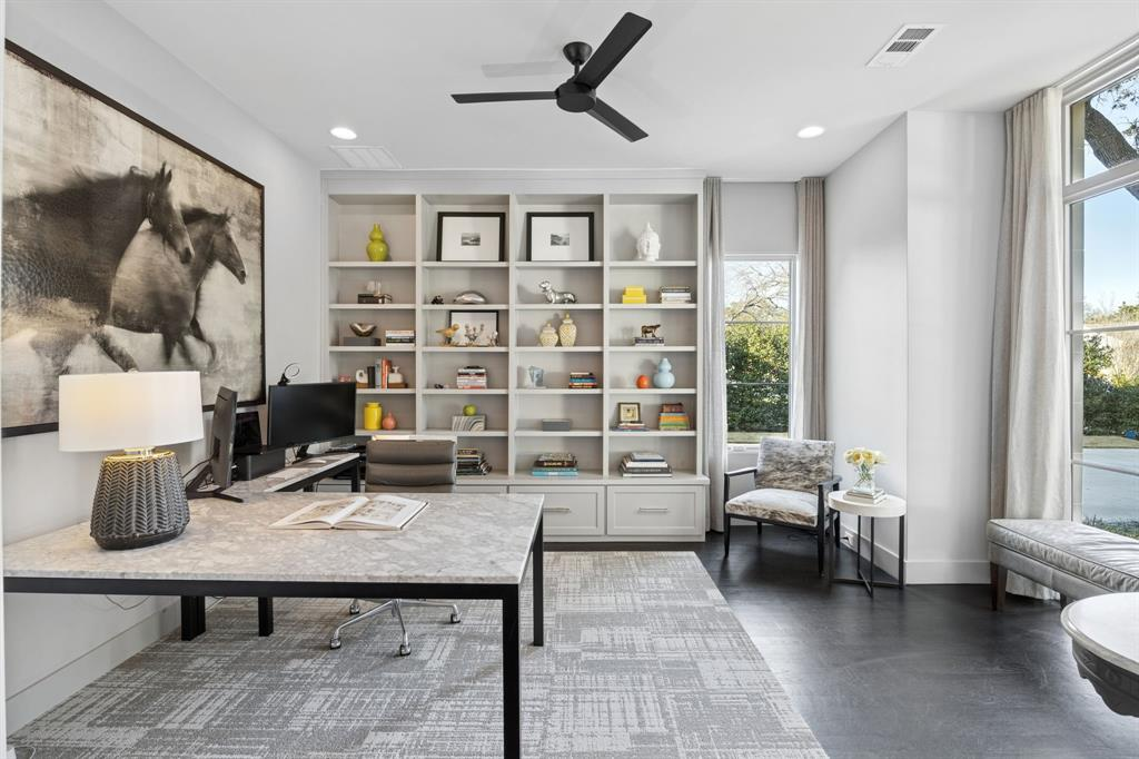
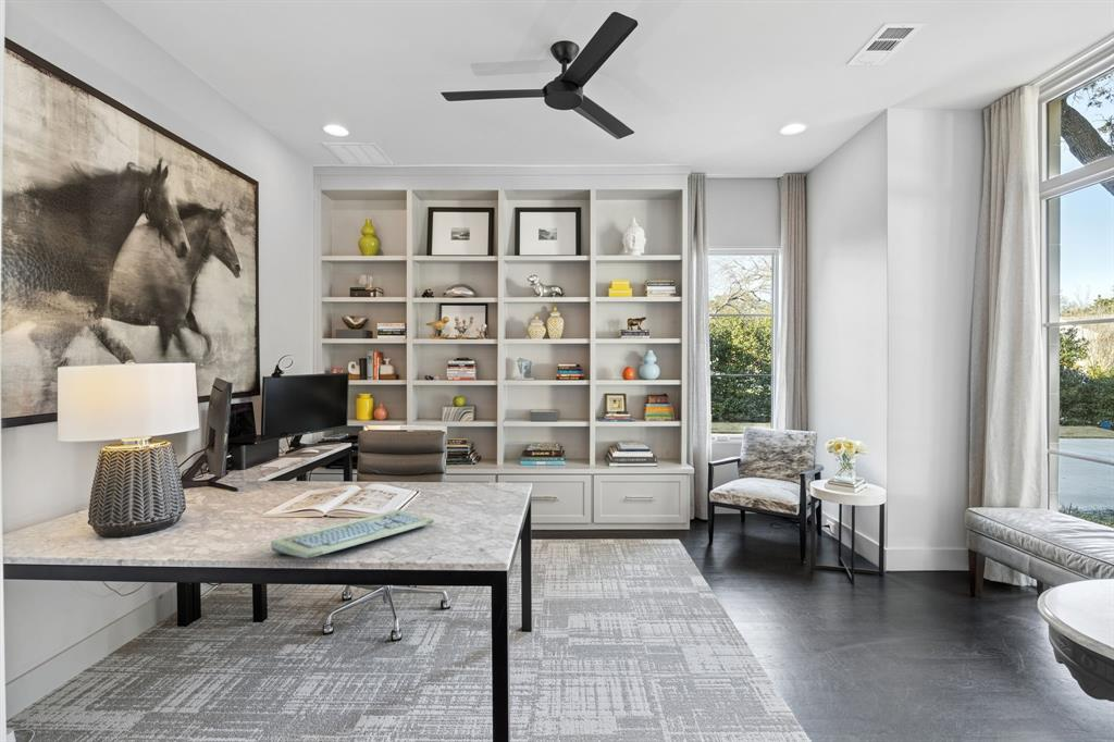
+ keyboard (358, 532)
